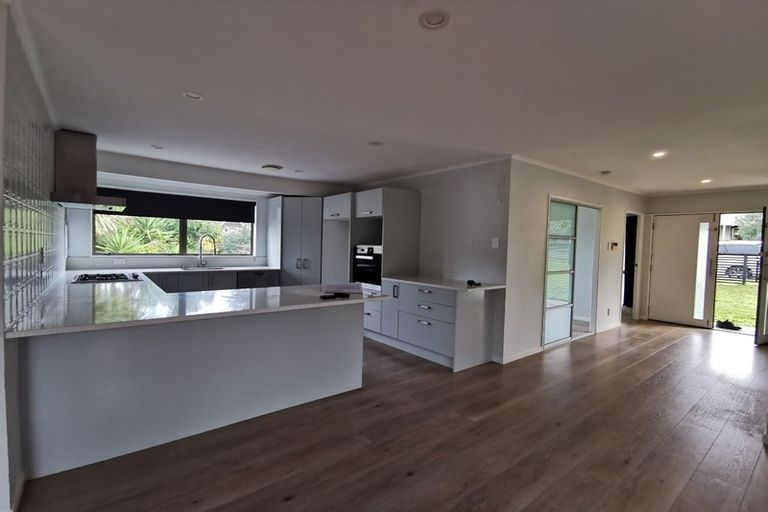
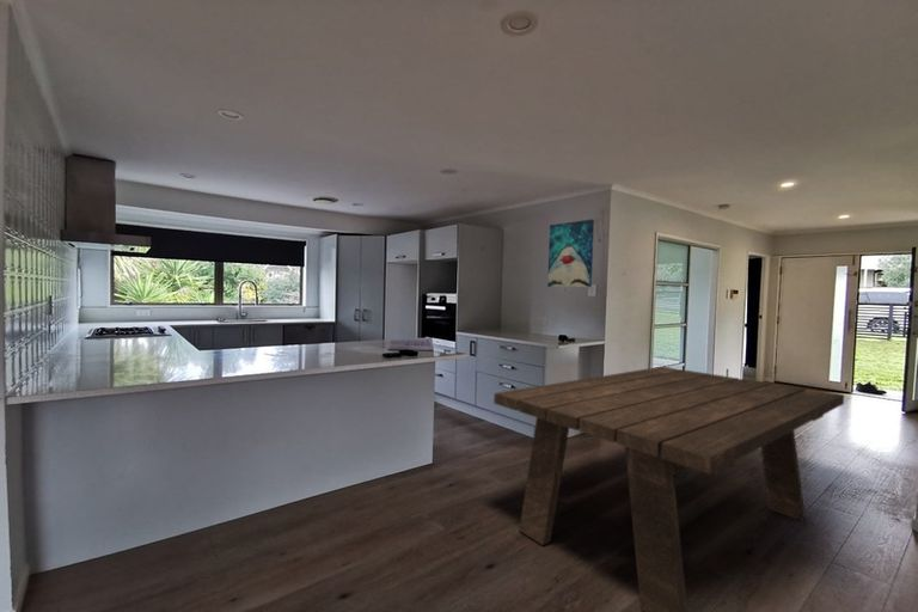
+ dining table (673, 458)
+ wall art (569, 255)
